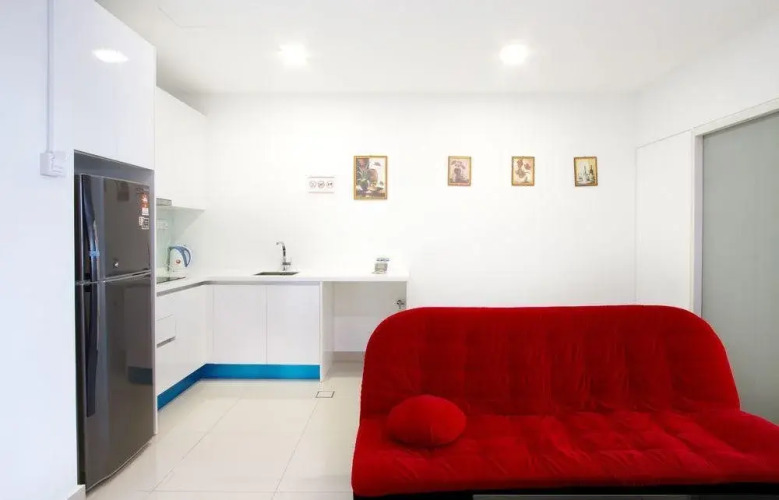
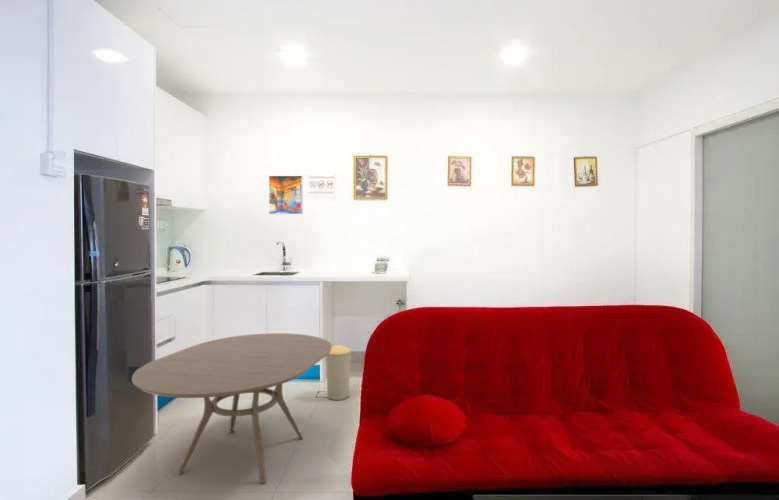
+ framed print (285, 195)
+ dining table (245, 409)
+ trash can (338, 371)
